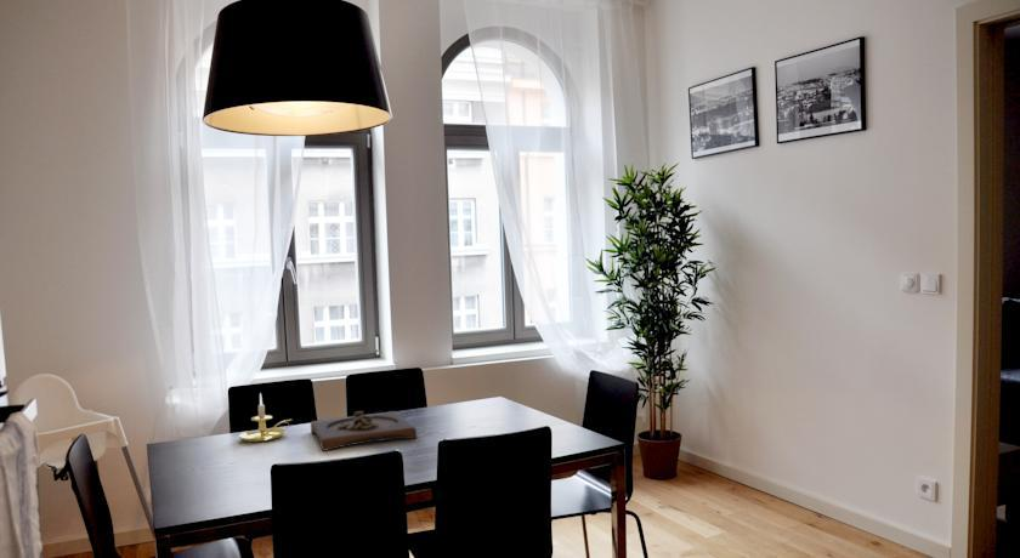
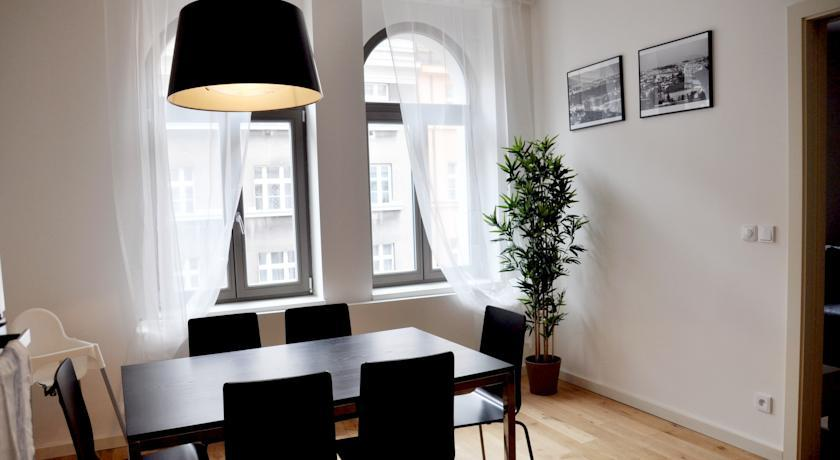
- wooden tray (362, 422)
- candle holder (265, 415)
